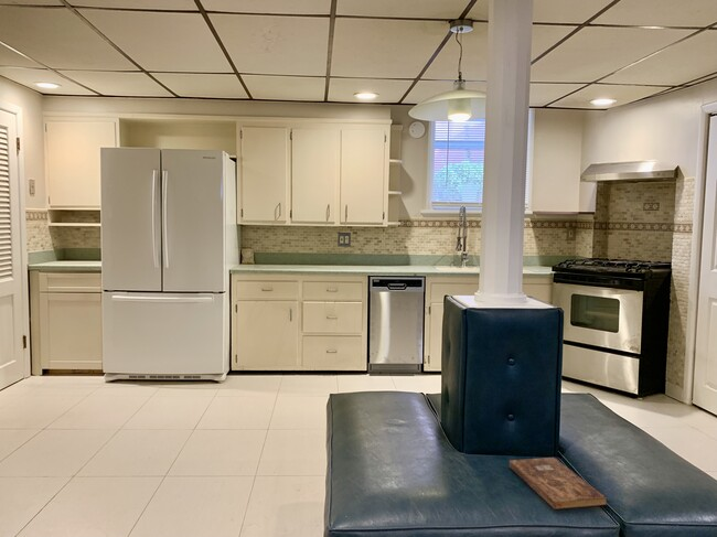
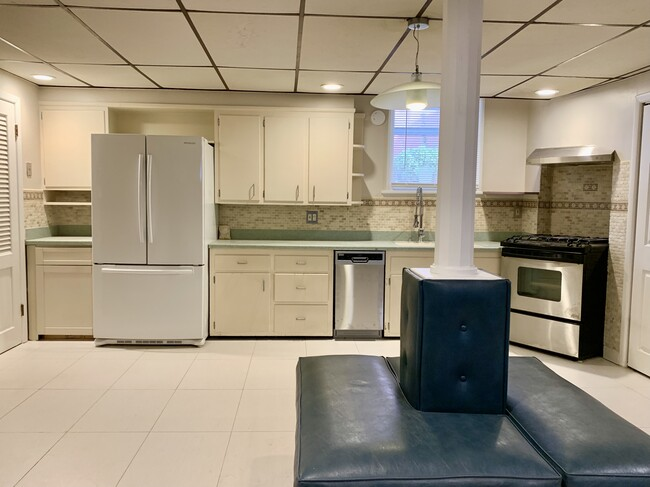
- bible (555, 482)
